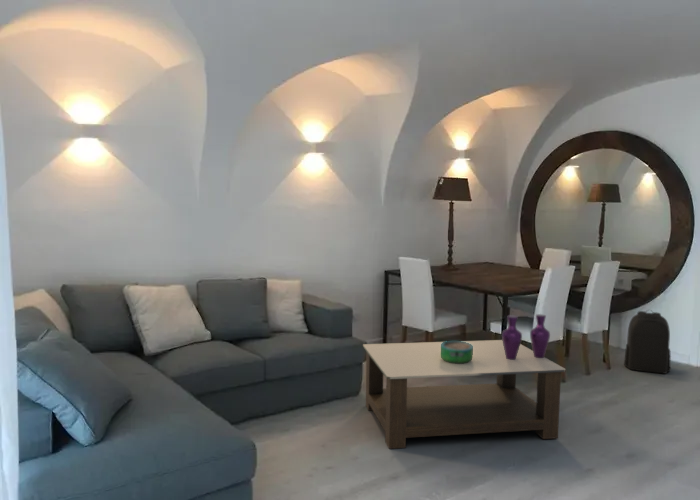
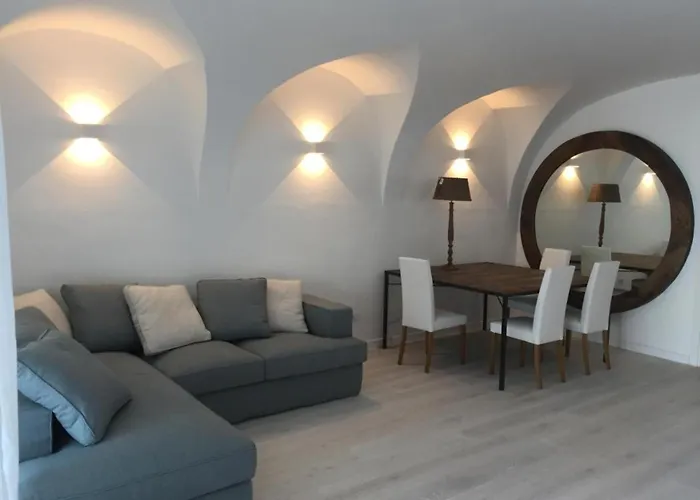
- backpack (648, 338)
- decorative bowl (456, 352)
- vase (521, 336)
- coffee table (456, 388)
